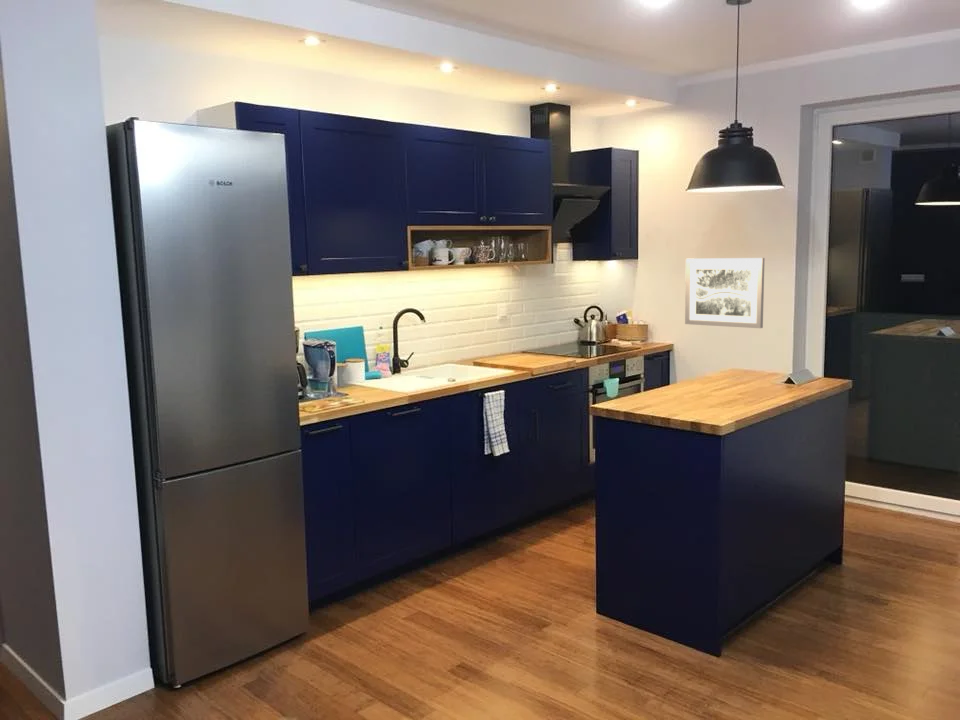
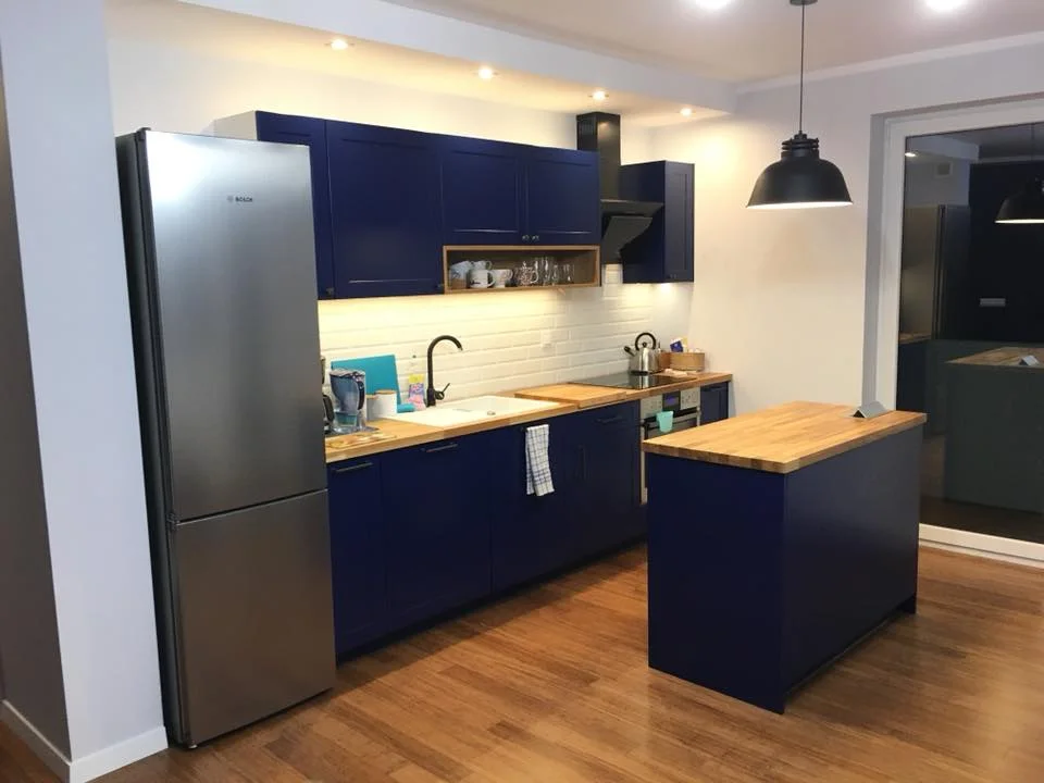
- wall art (723, 292)
